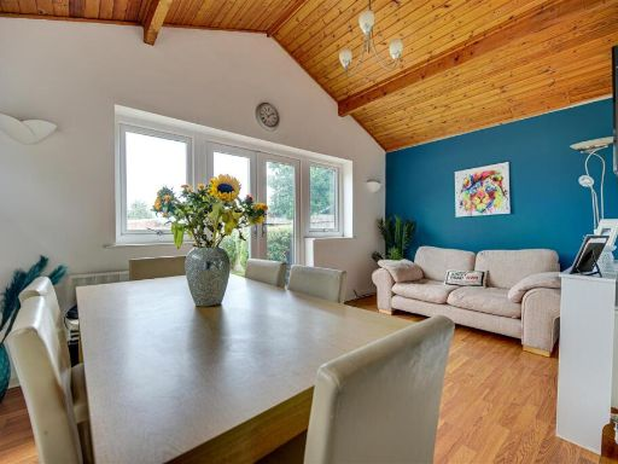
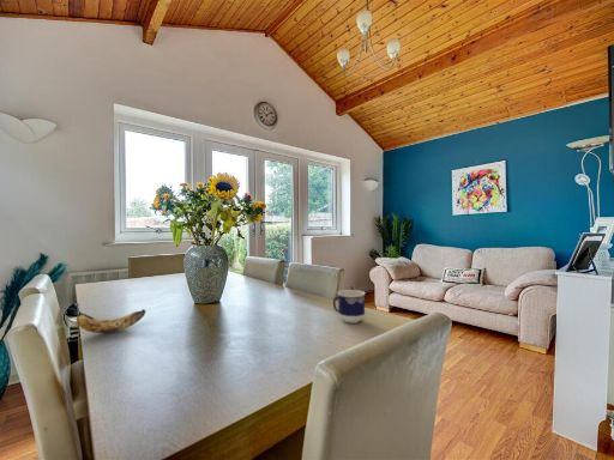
+ banana (112, 319)
+ cup (348, 307)
